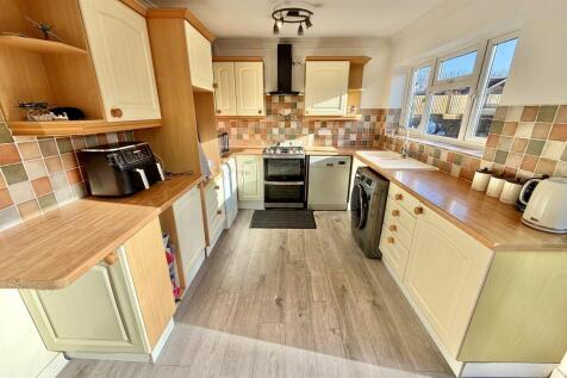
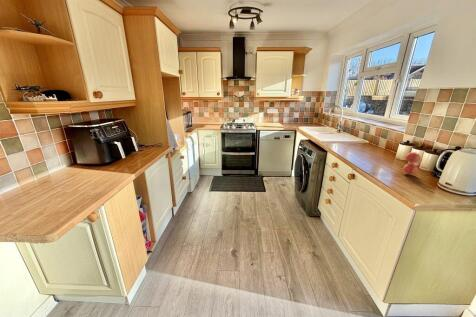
+ decorative ball (412, 163)
